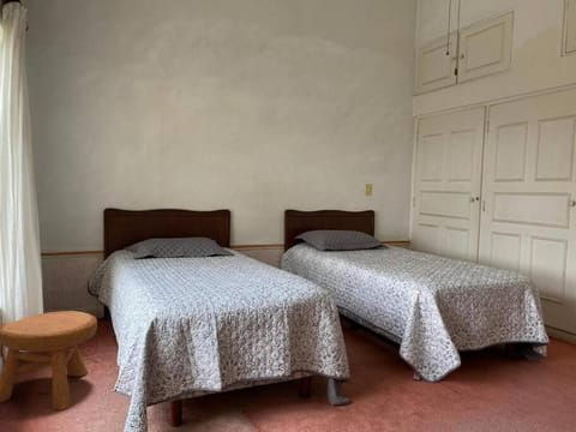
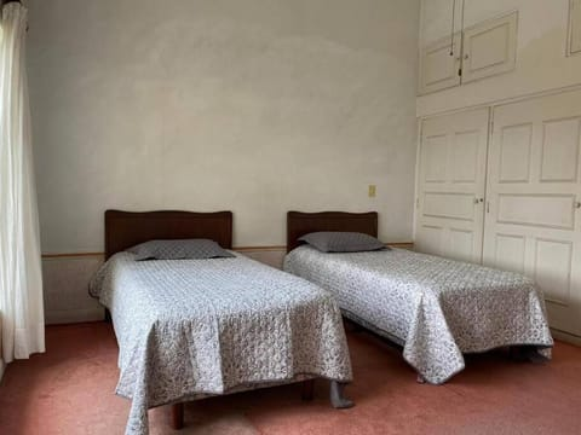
- stool (53, 353)
